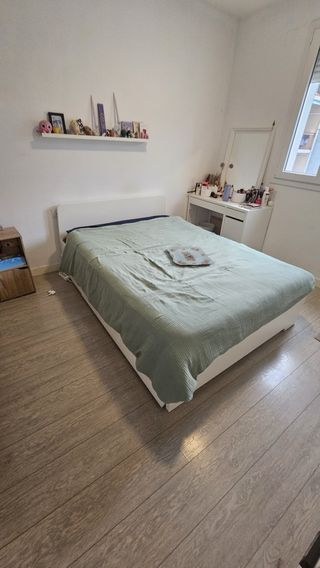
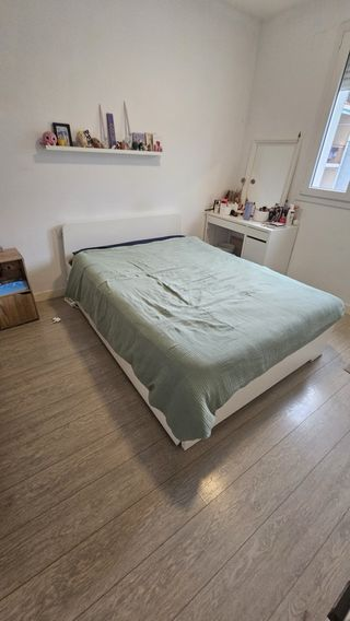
- serving tray (188, 255)
